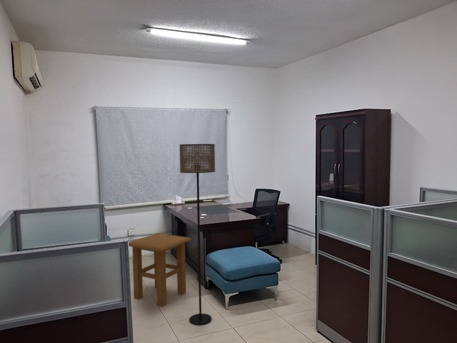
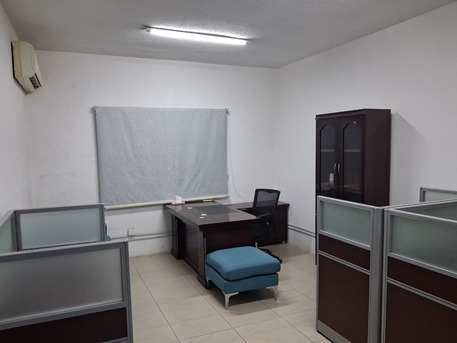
- floor lamp (198, 233)
- side table (159, 267)
